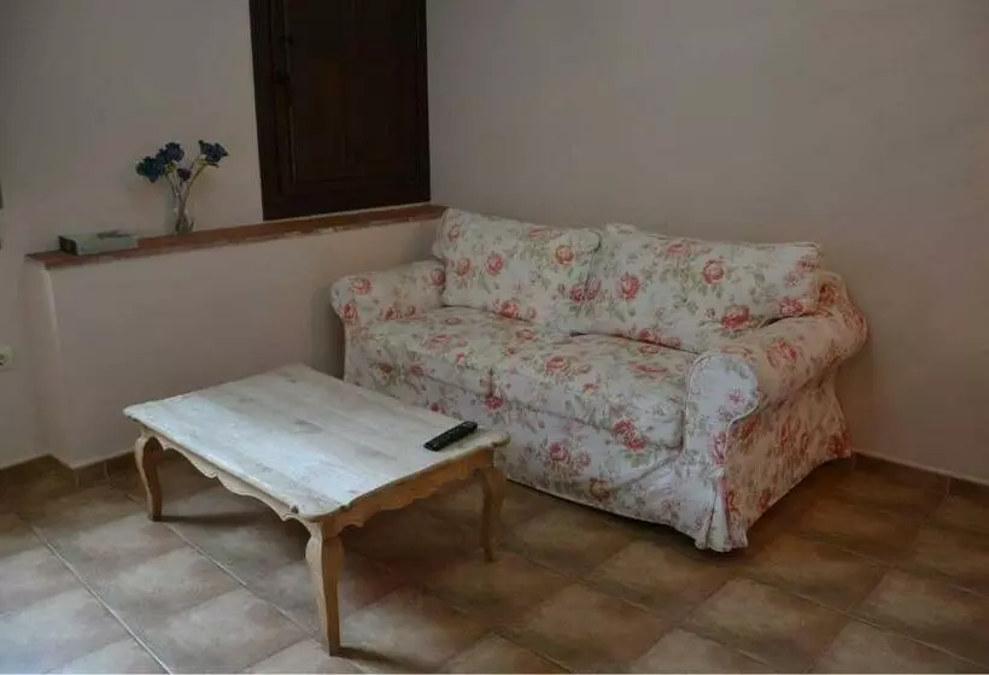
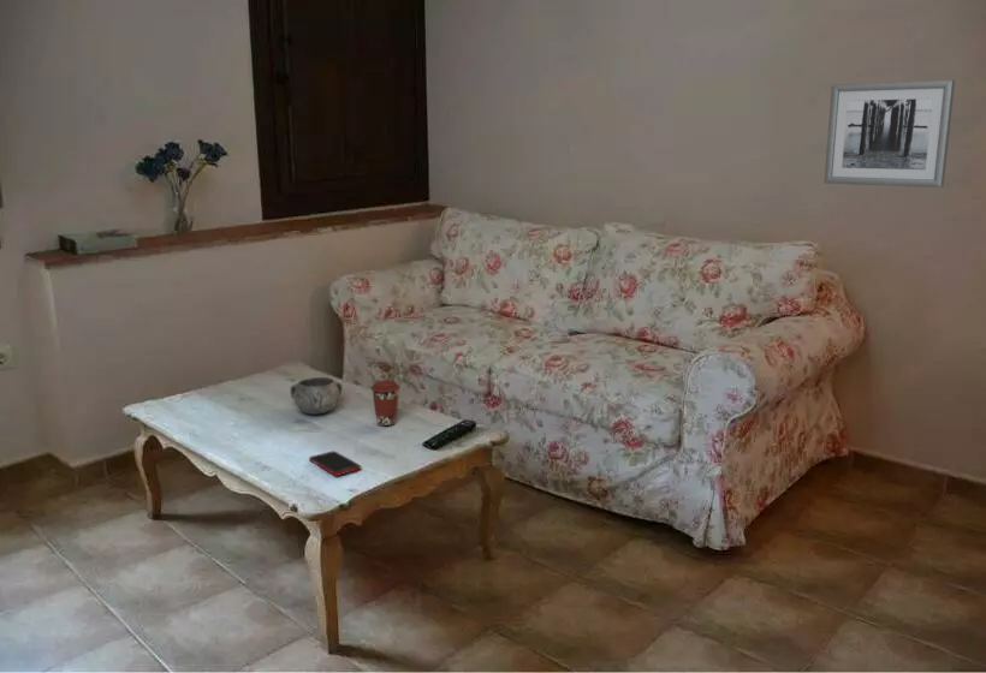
+ coffee cup (385, 403)
+ decorative bowl (313, 397)
+ cell phone (334, 463)
+ wall art (885, 133)
